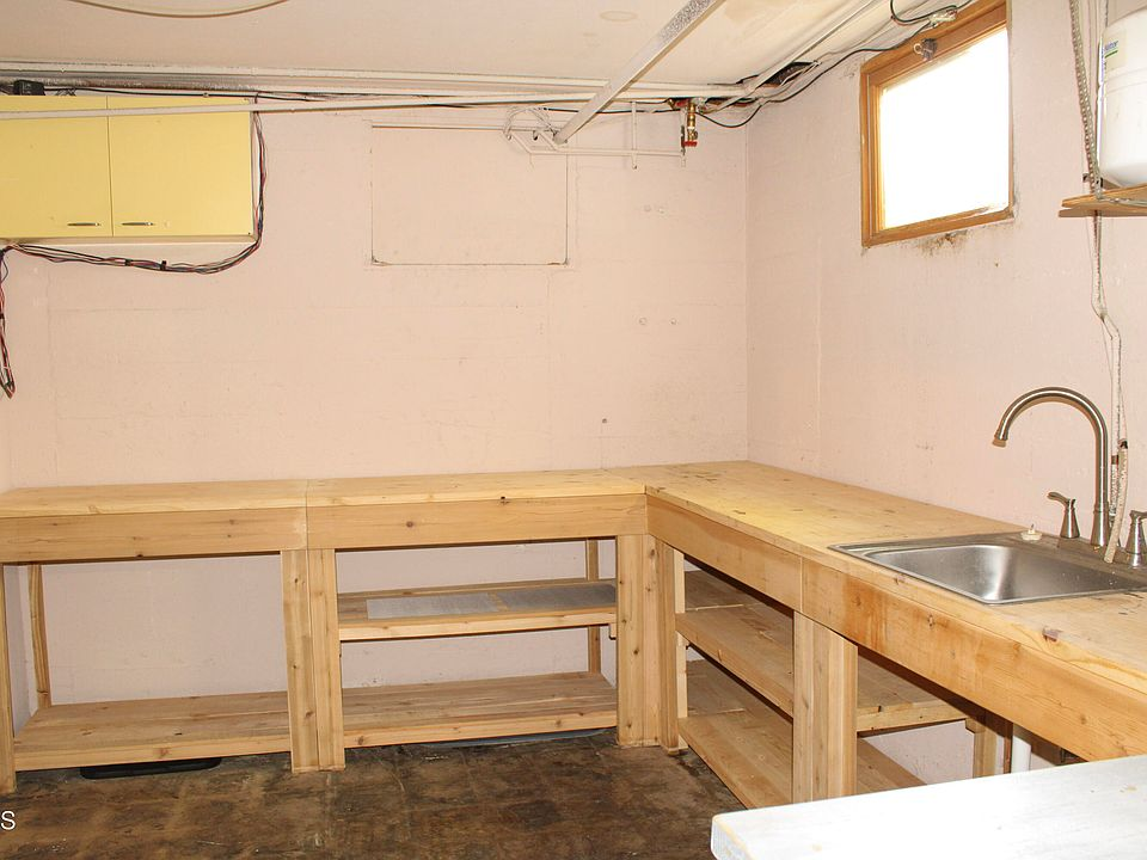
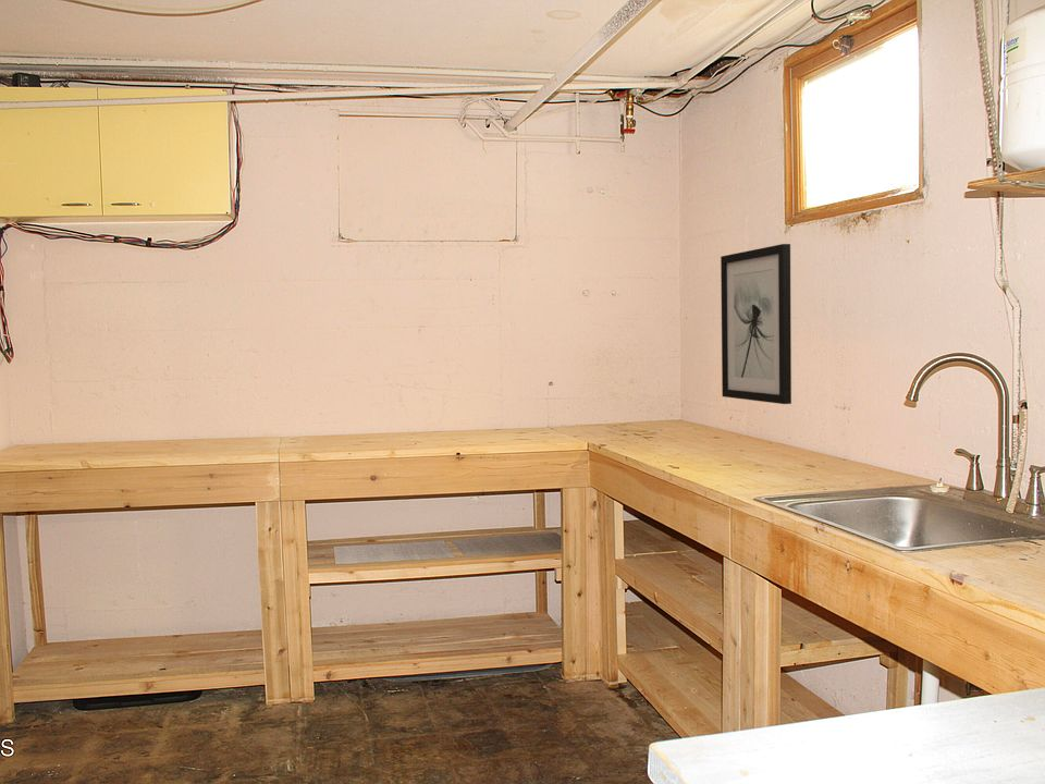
+ wall art (753, 326)
